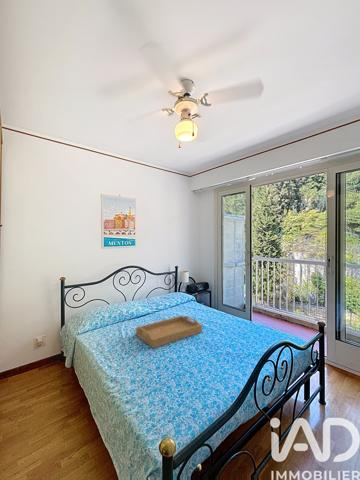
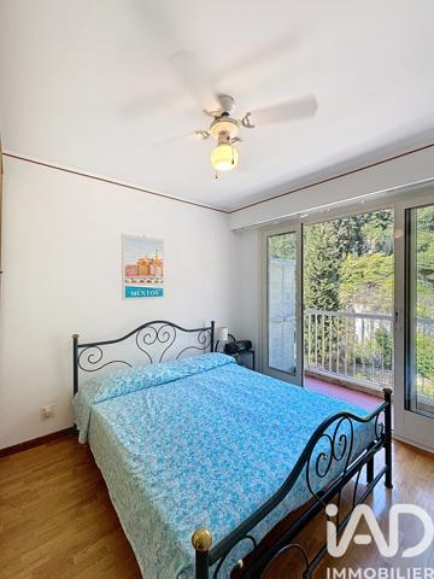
- serving tray (169, 328)
